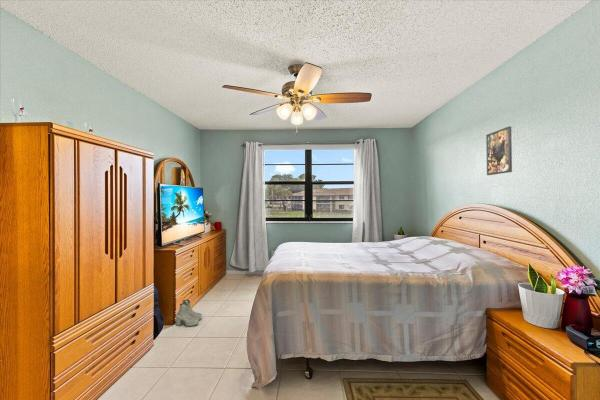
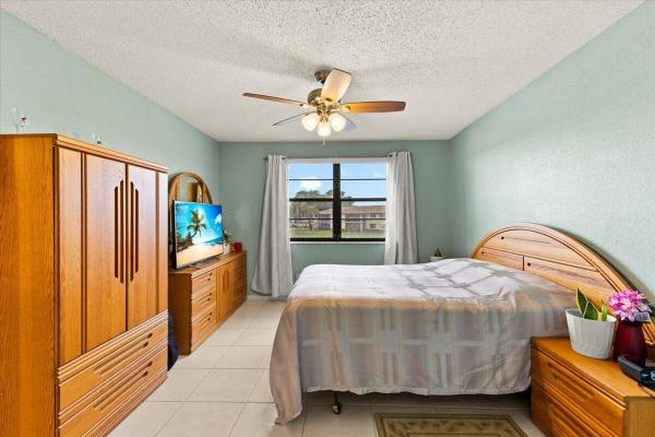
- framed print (498, 152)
- boots (189, 312)
